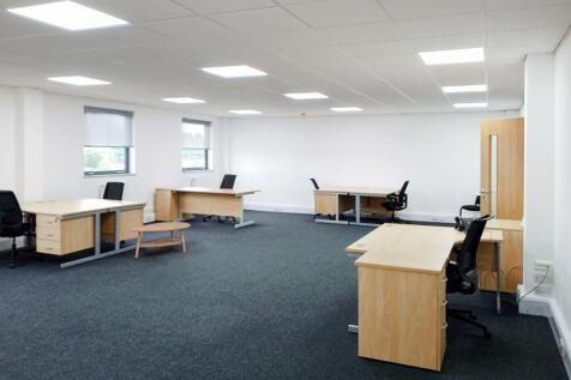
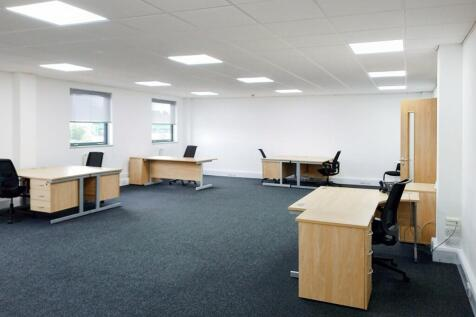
- coffee table (166, 237)
